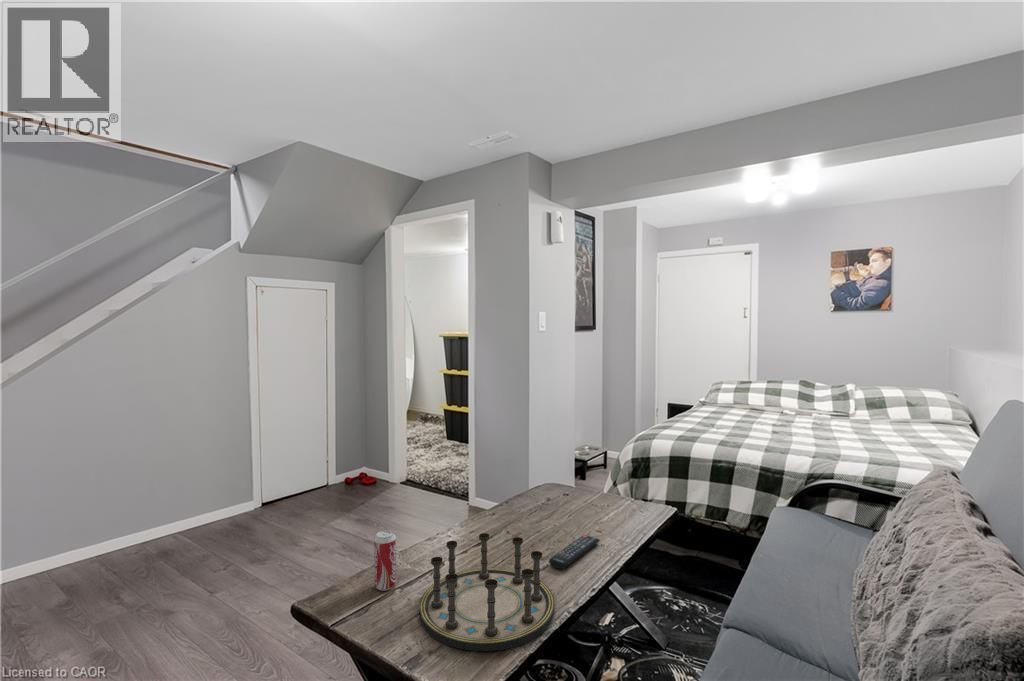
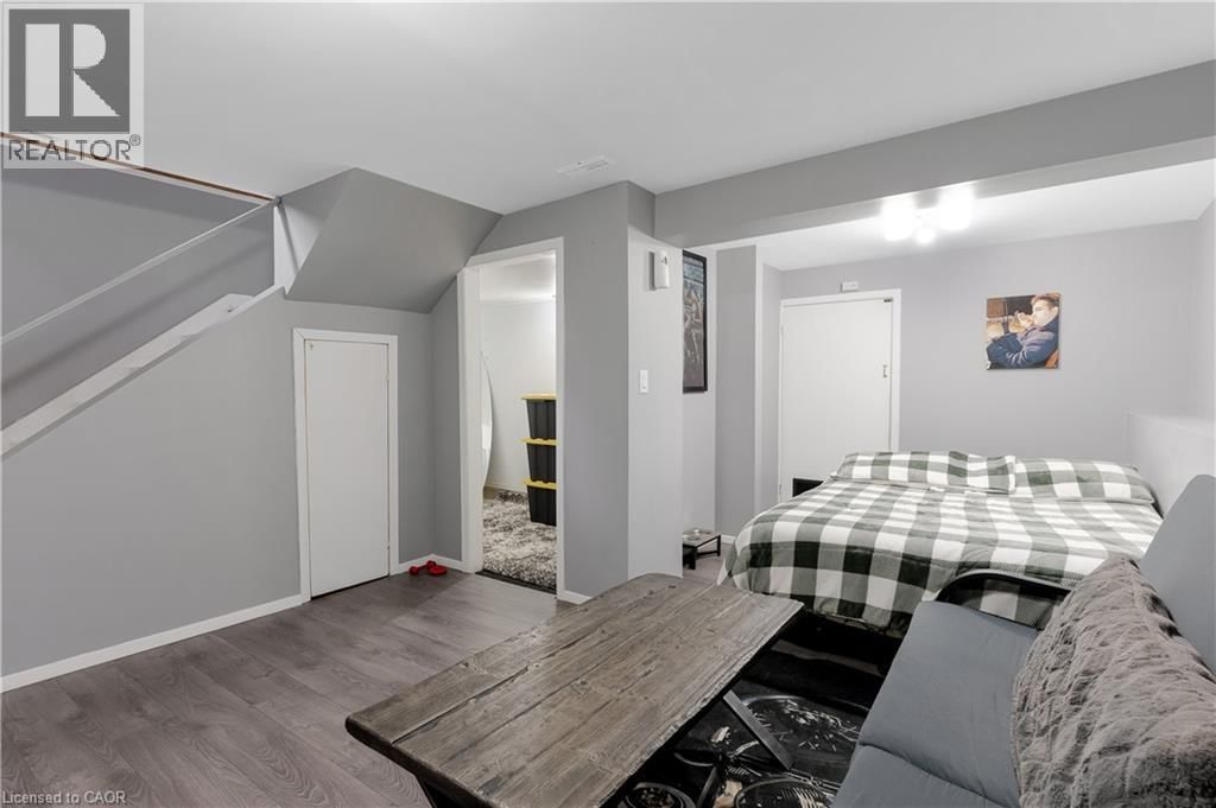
- remote control (575, 550)
- beverage can (385, 560)
- board game (487, 581)
